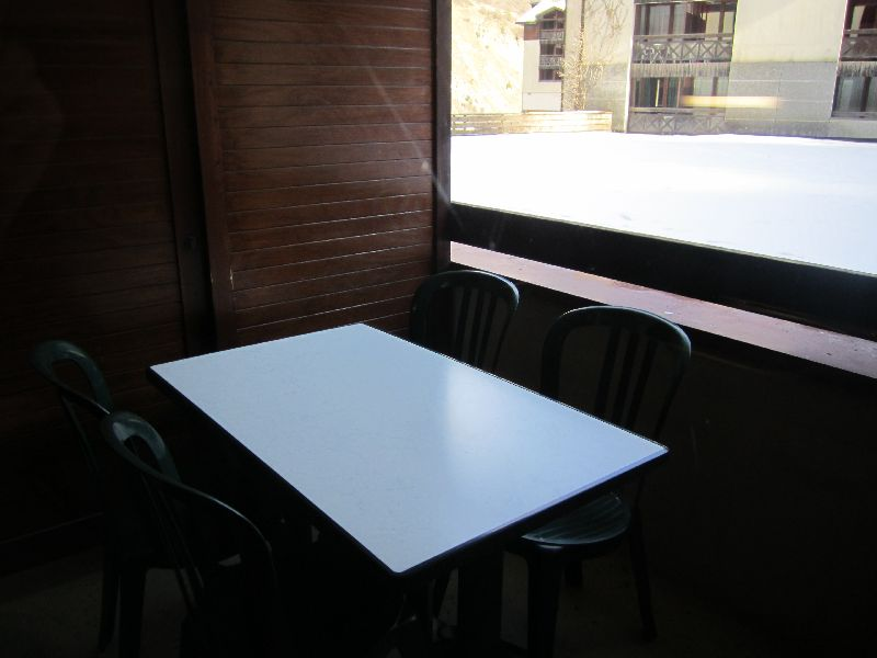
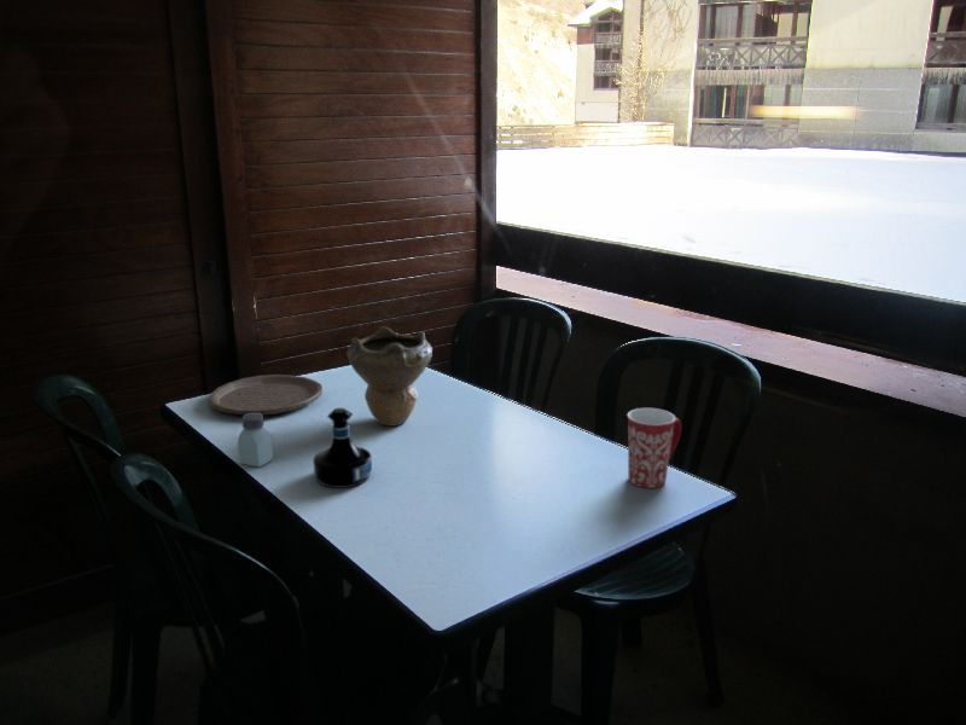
+ plate (267, 395)
+ decorative bowl (391, 378)
+ tequila bottle (341, 443)
+ mug (656, 446)
+ saltshaker (254, 439)
